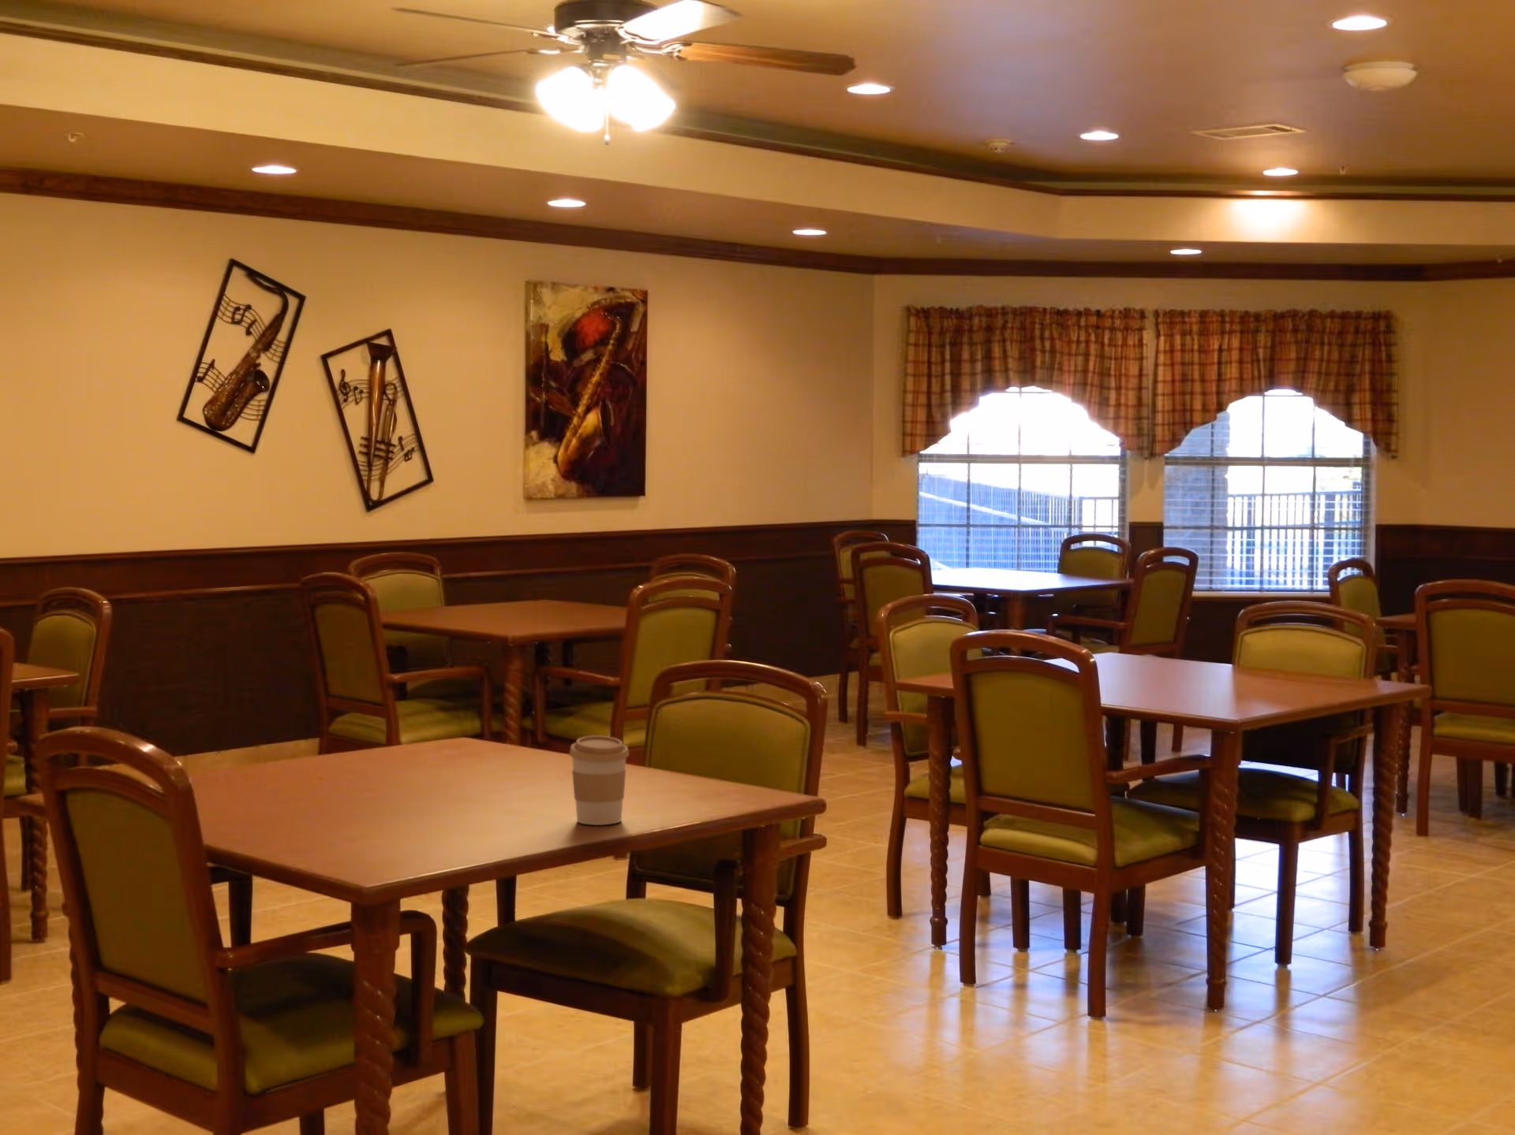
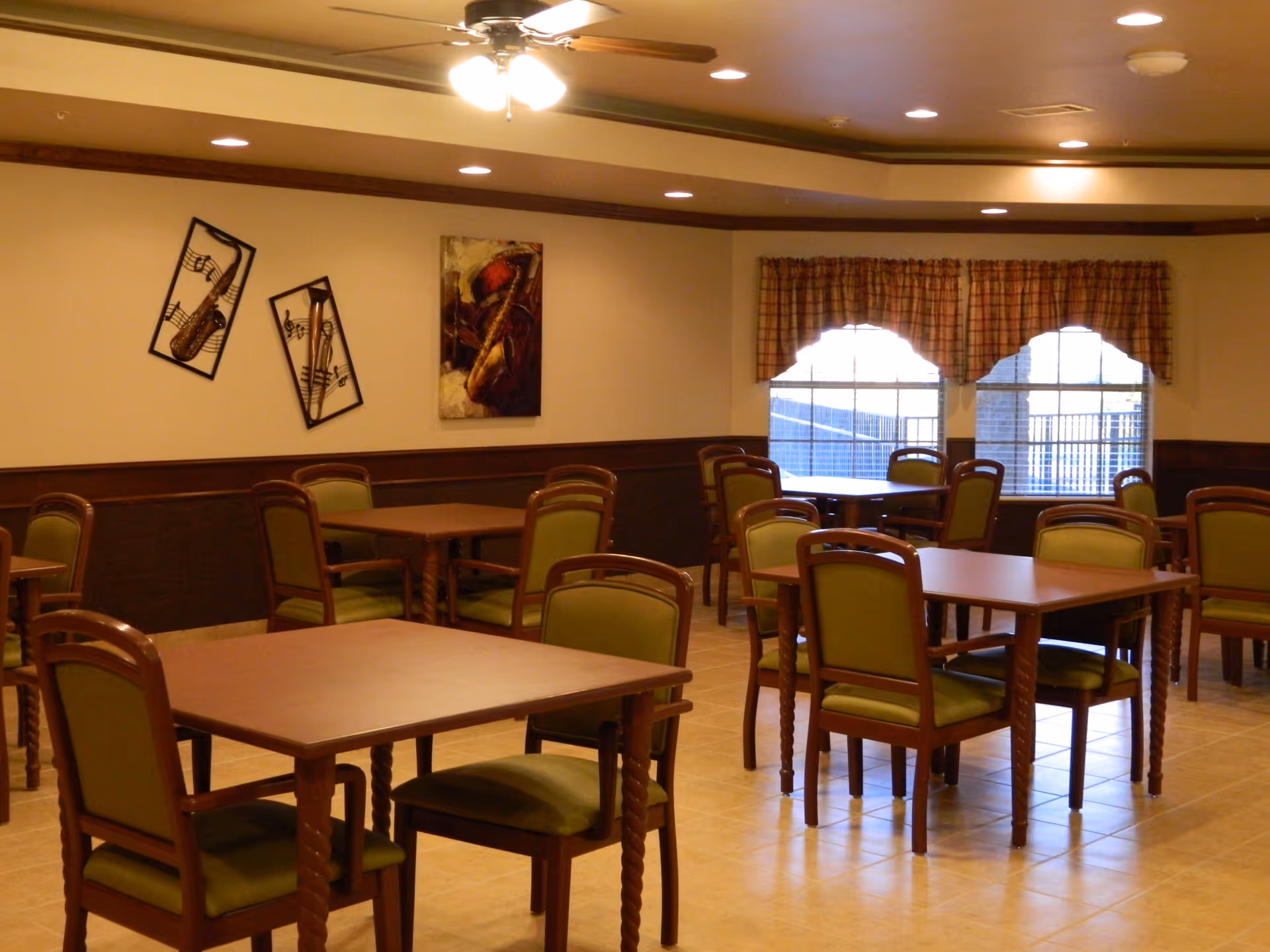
- coffee cup (599, 780)
